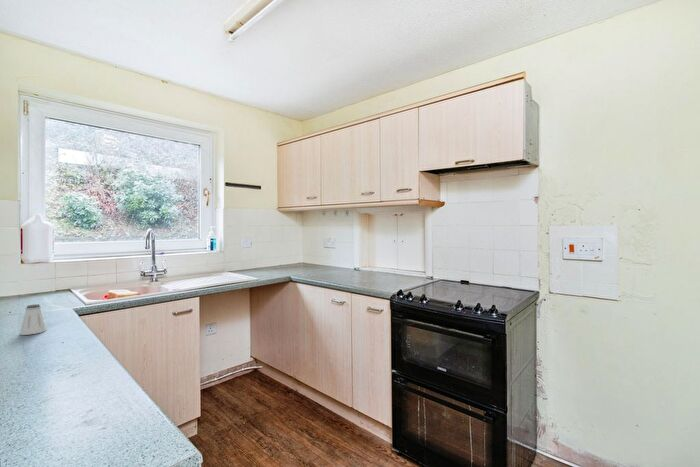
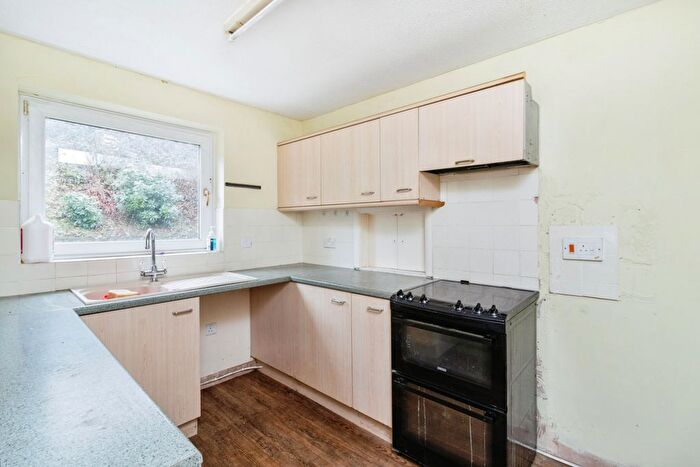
- saltshaker (33, 318)
